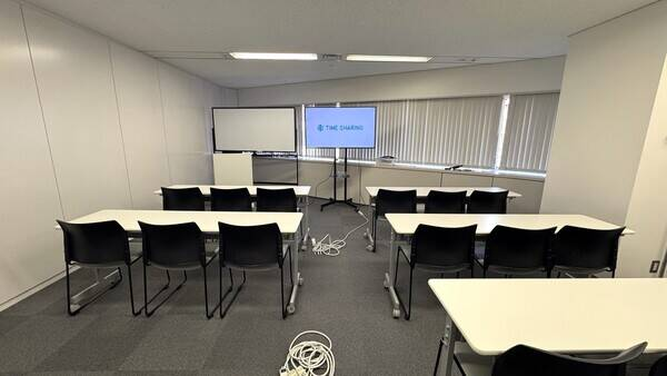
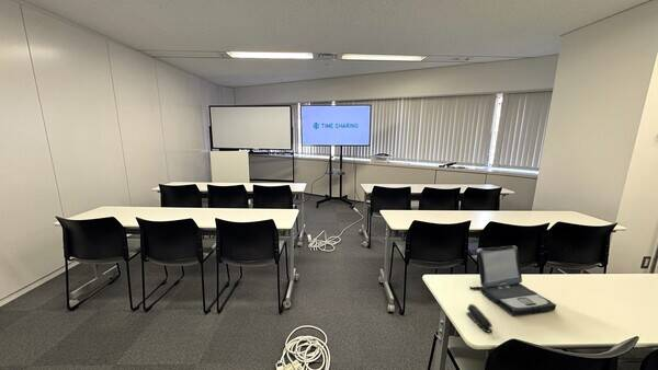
+ laptop (512, 277)
+ stapler (479, 316)
